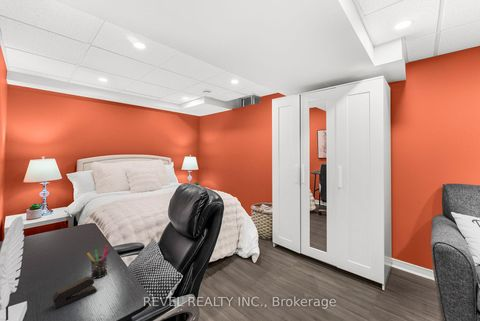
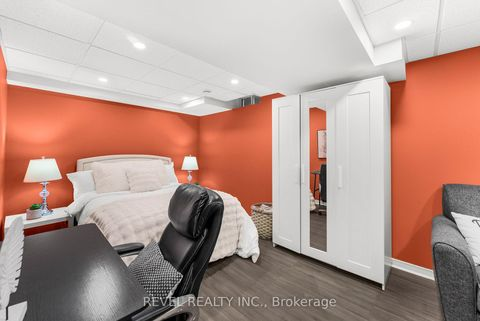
- stapler (75, 290)
- pen holder (99, 260)
